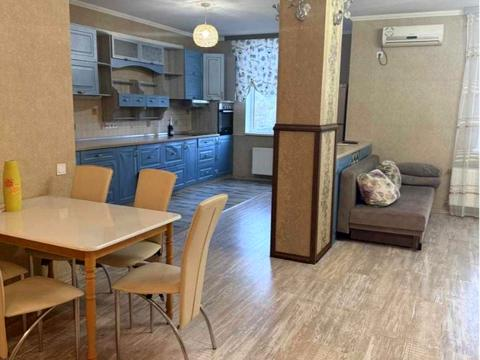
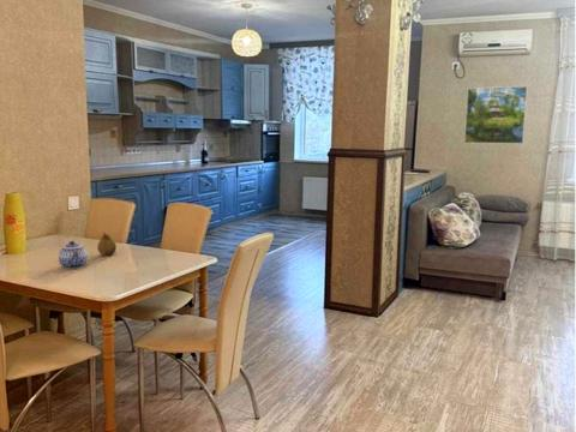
+ fruit (107, 242)
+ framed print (494, 115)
+ teapot (72, 253)
